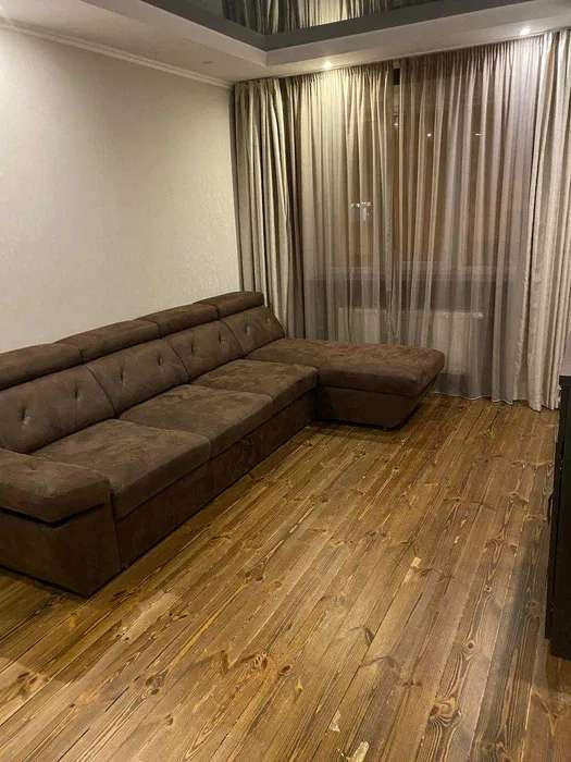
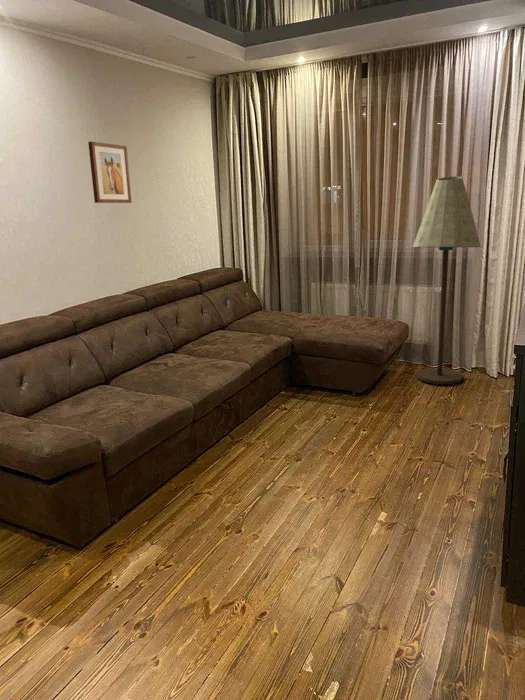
+ wall art (111, 173)
+ floor lamp (444, 281)
